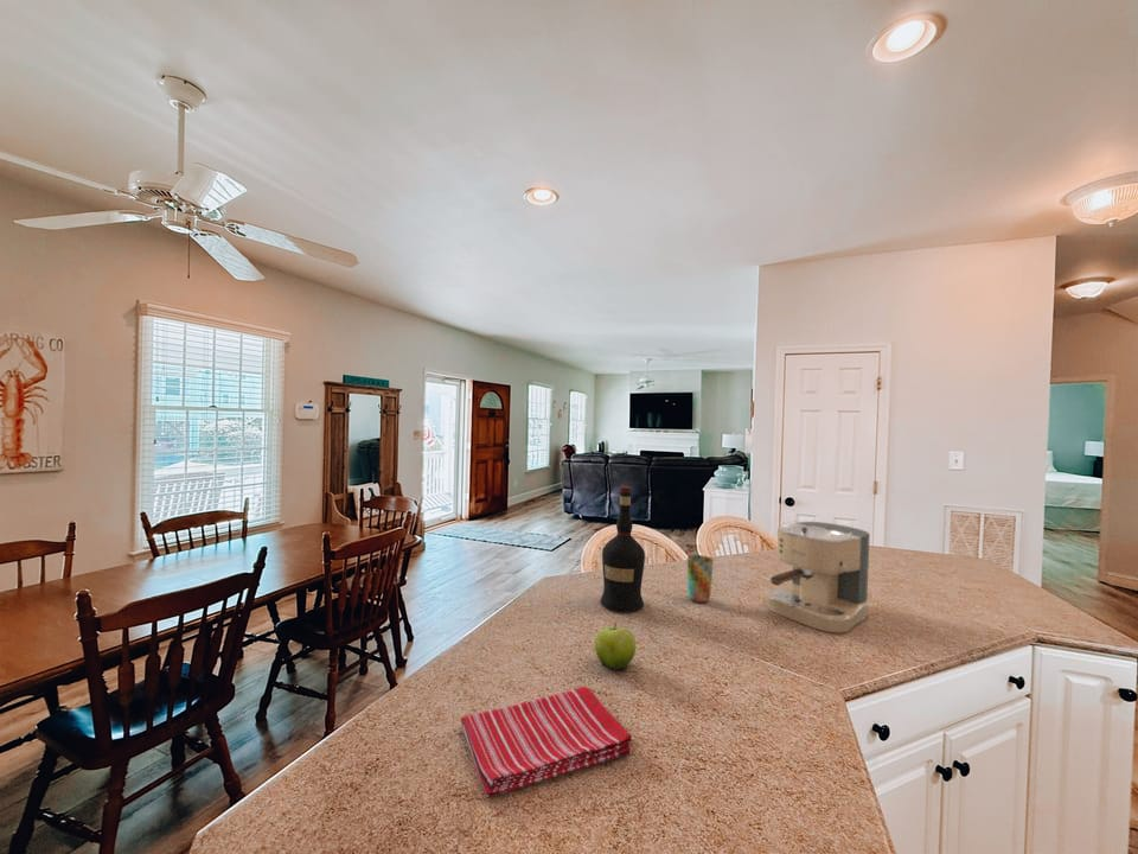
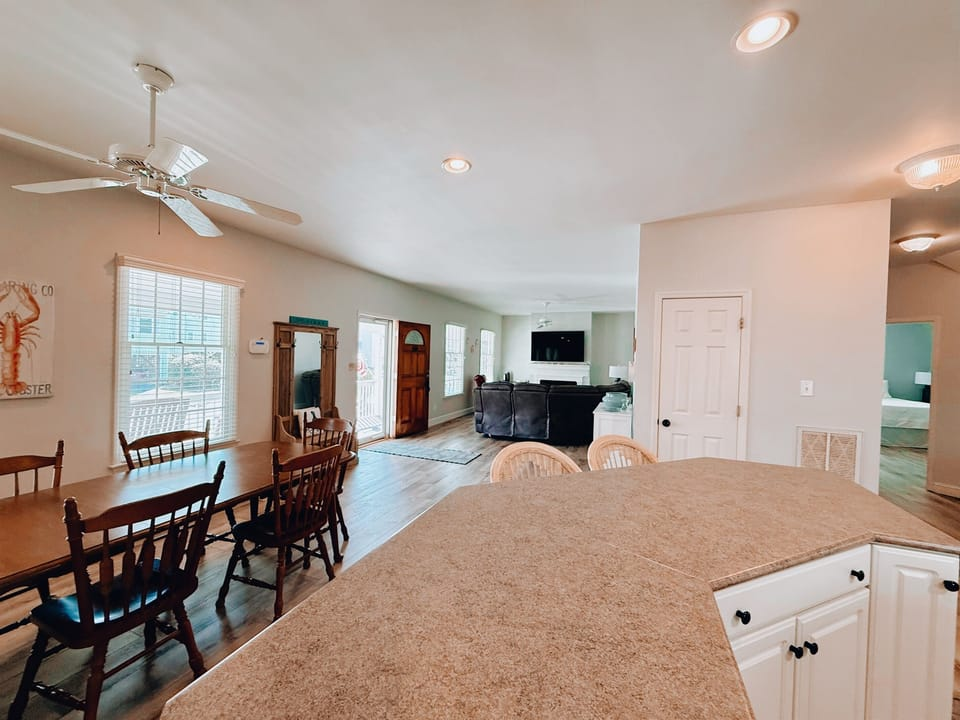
- liquor (624, 546)
- cup (699, 579)
- coffee maker (812, 569)
- fruit (615, 645)
- dish towel (544, 731)
